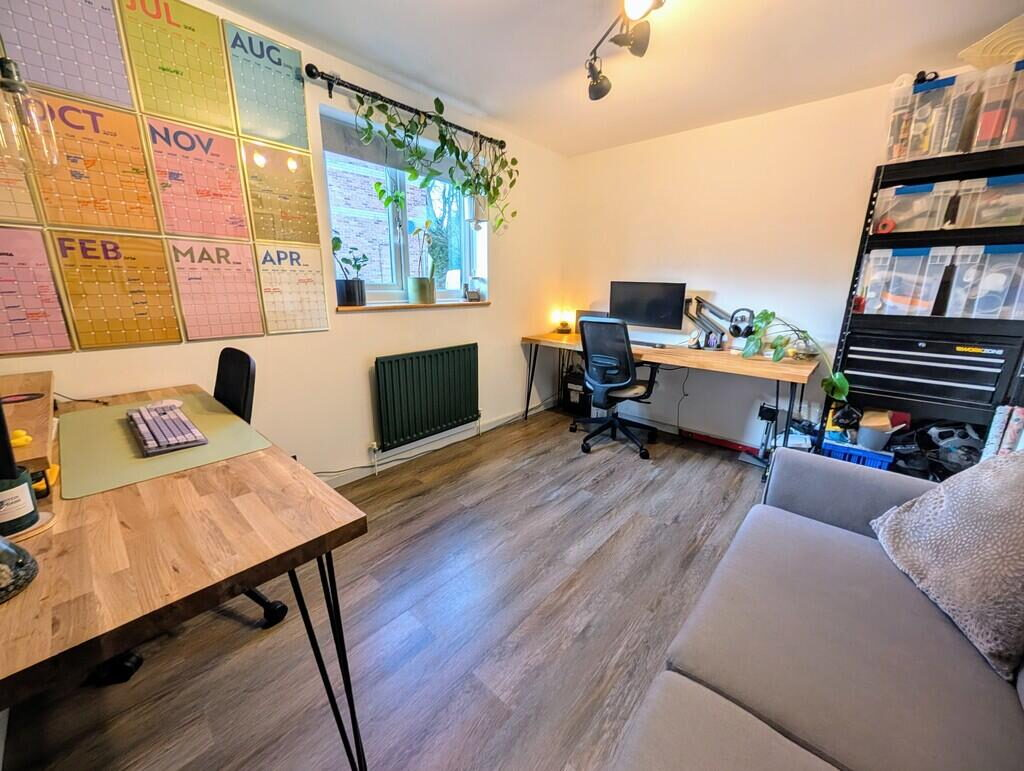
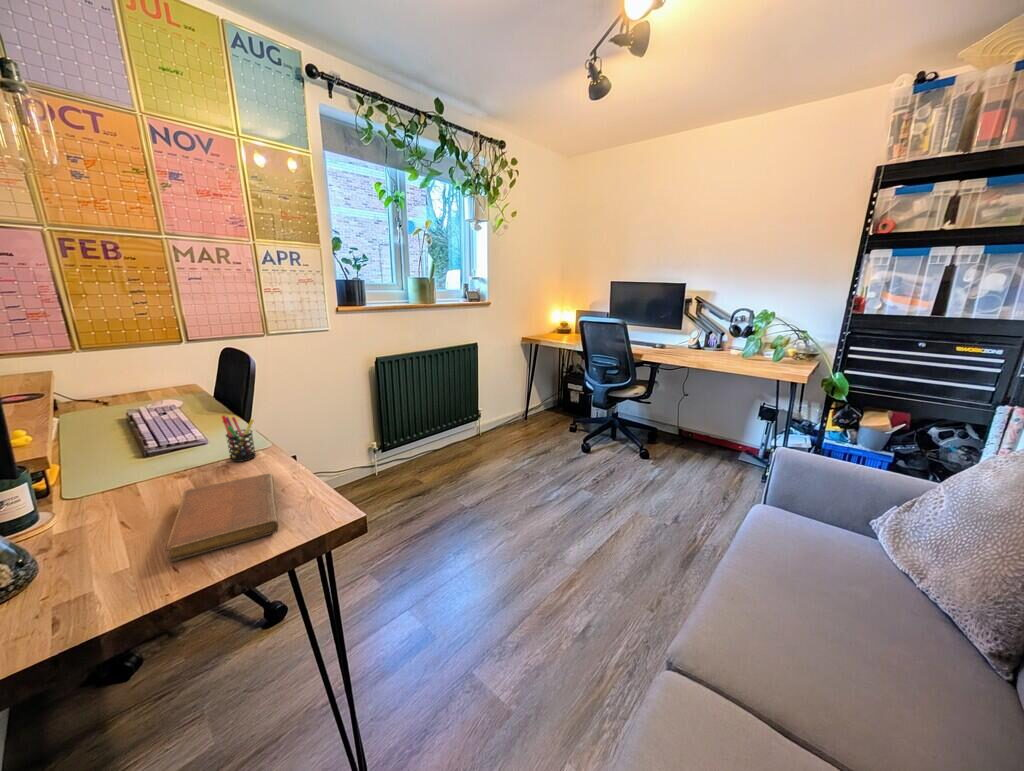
+ notebook (229, 509)
+ pen holder (237, 437)
